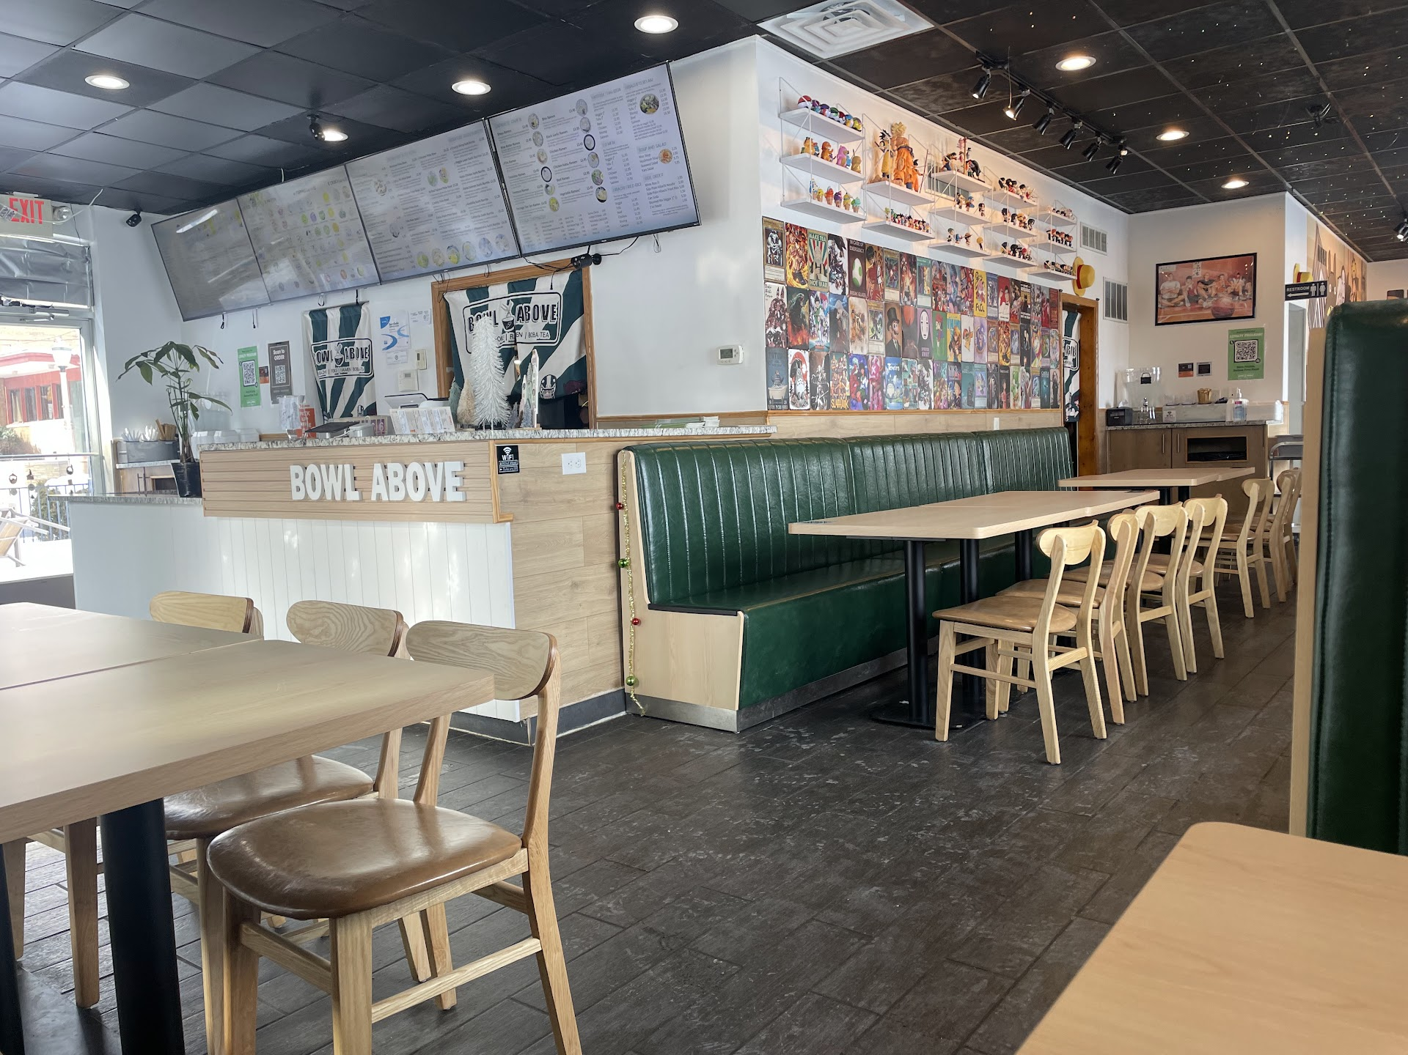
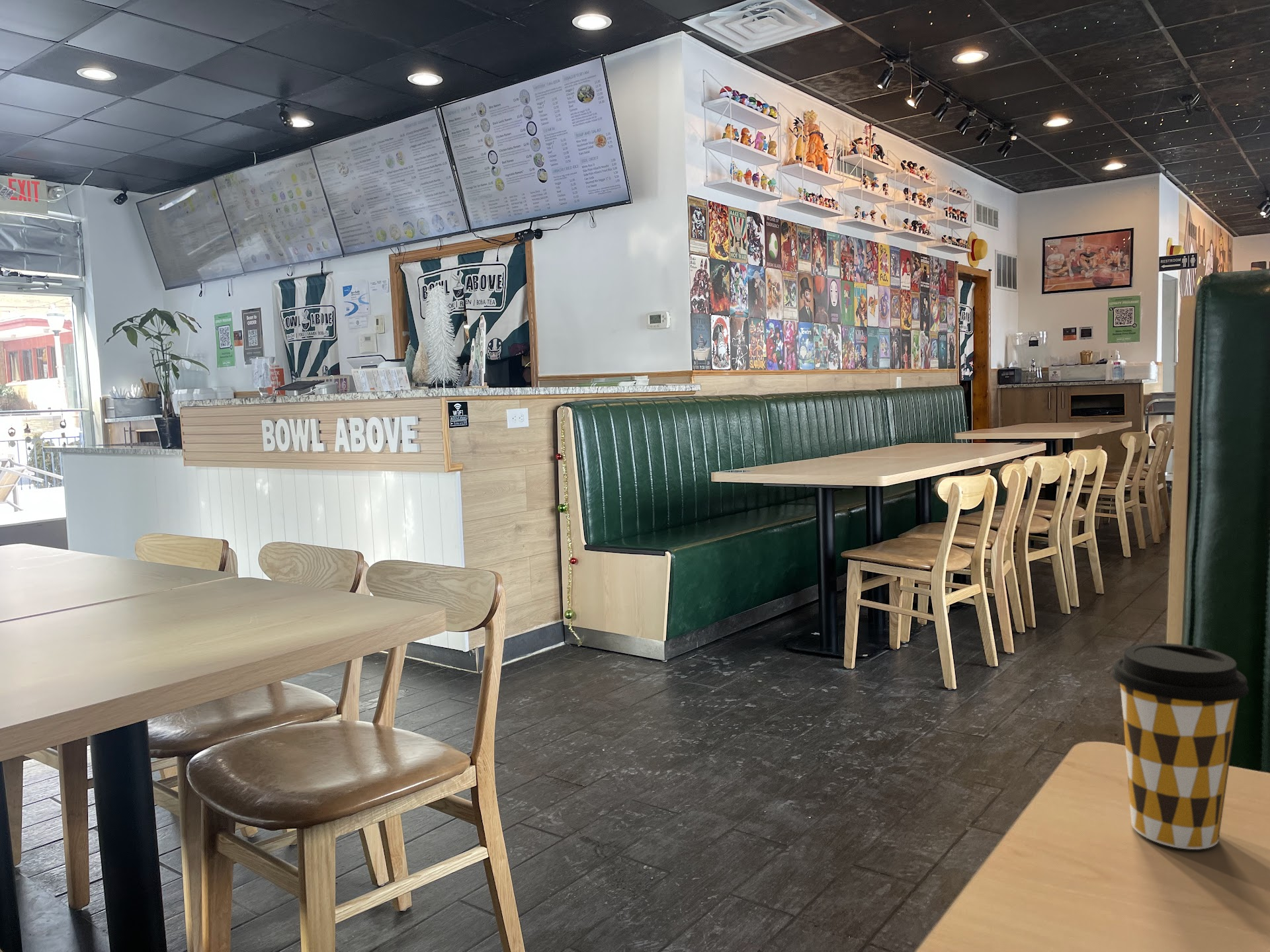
+ coffee cup (1176, 744)
